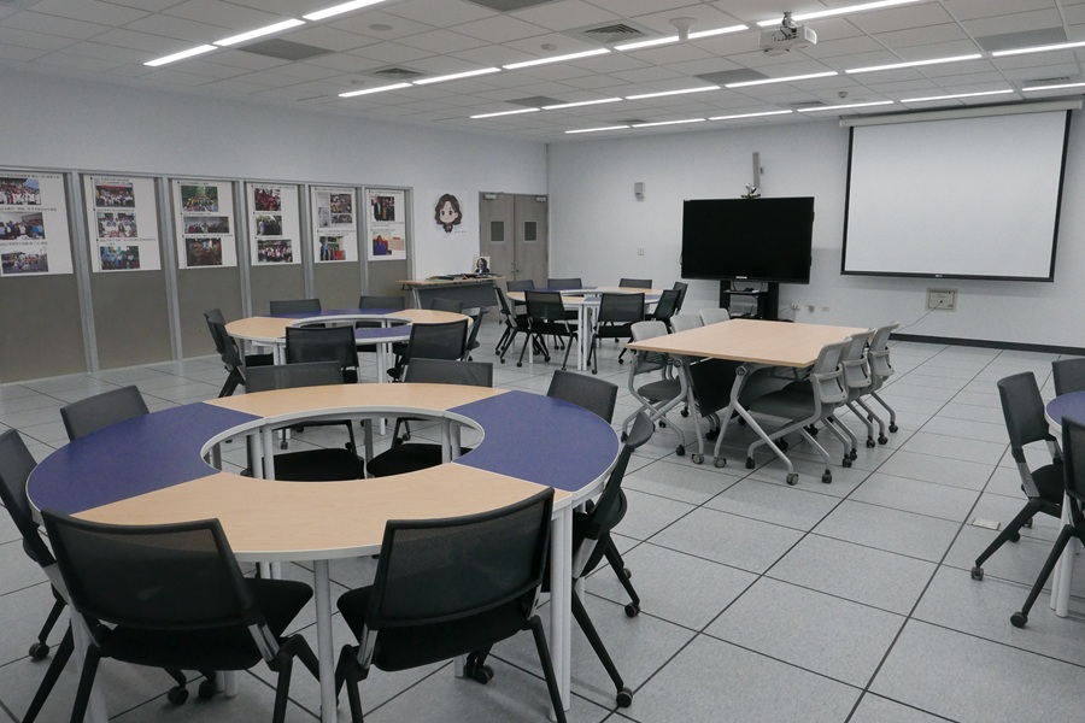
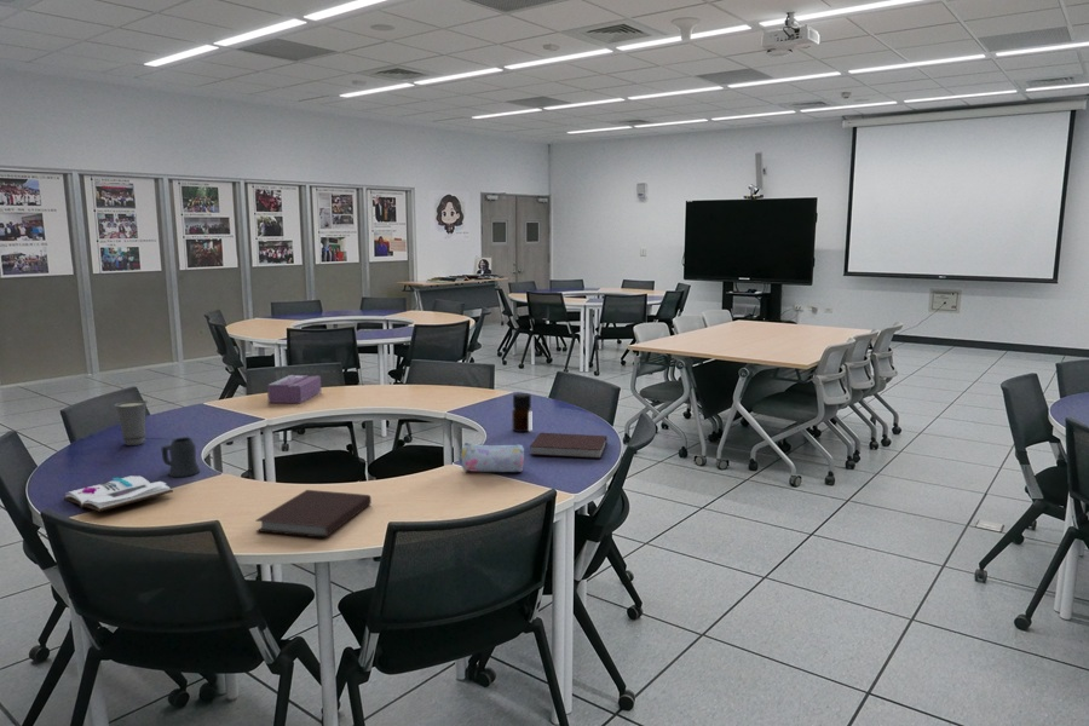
+ notebook (316, 512)
+ cup (132, 422)
+ book (117, 491)
+ tissue box (295, 388)
+ bottle (522, 411)
+ notebook (569, 444)
+ mug (179, 455)
+ pencil case (492, 456)
